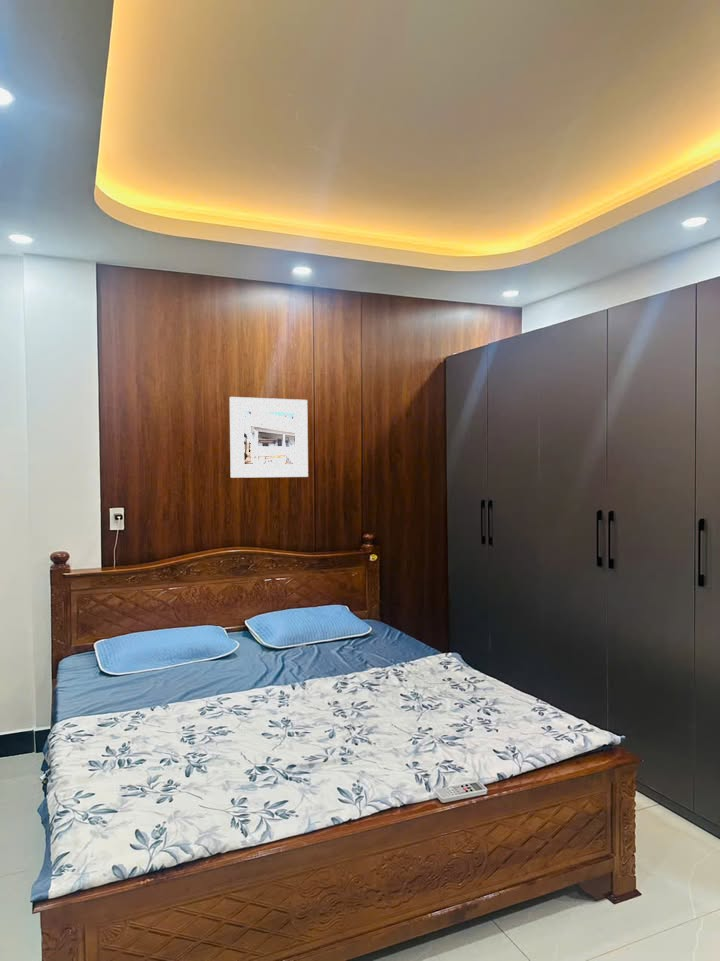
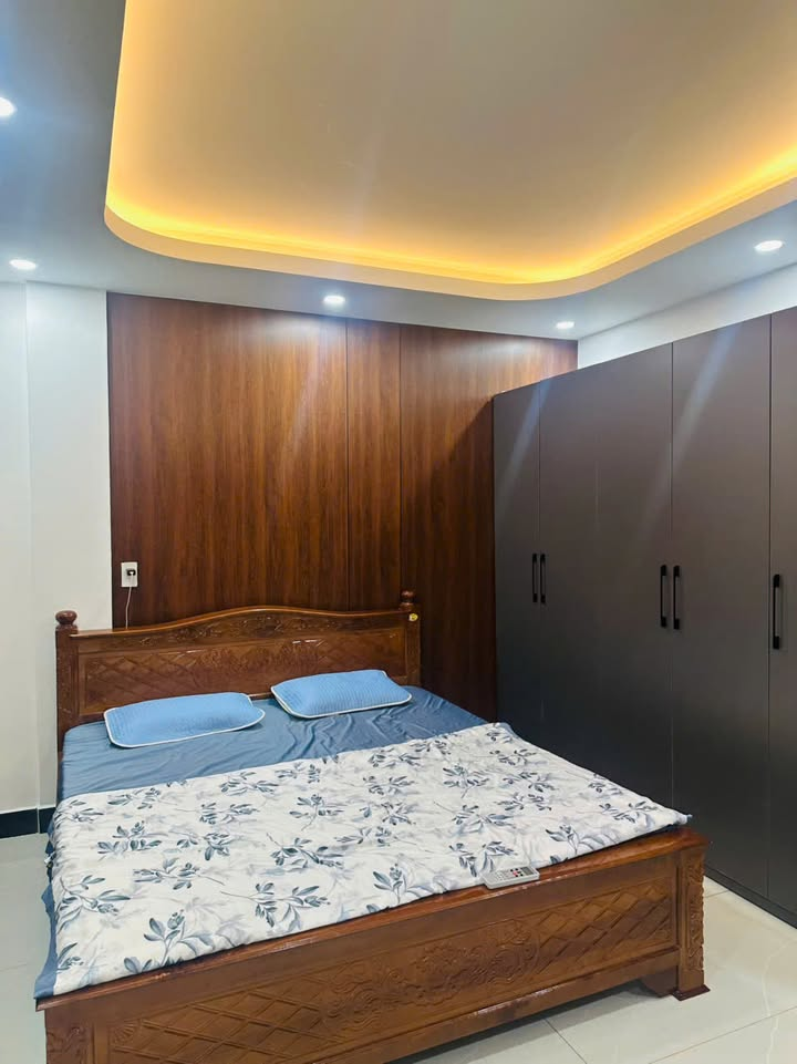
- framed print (269, 437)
